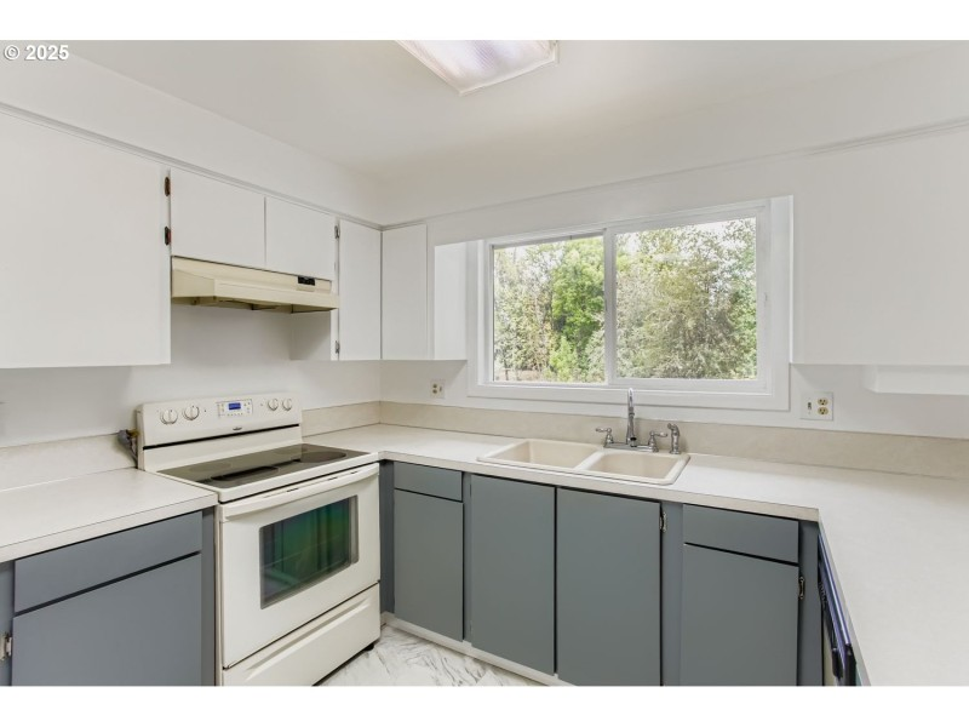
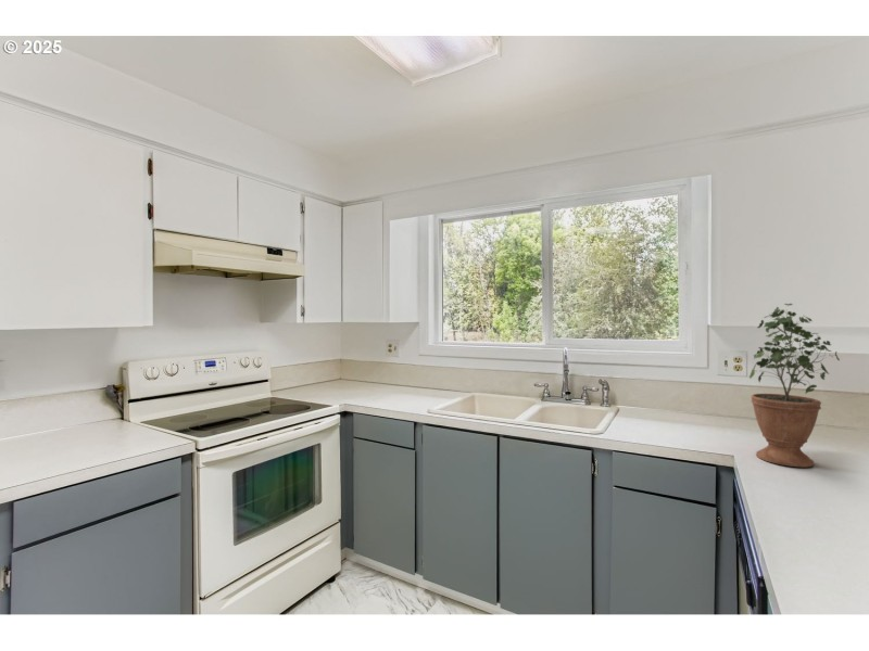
+ potted plant (792, 382)
